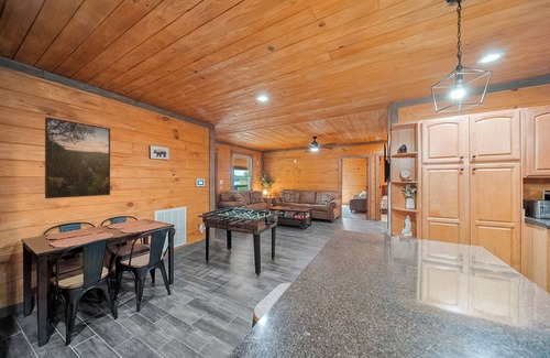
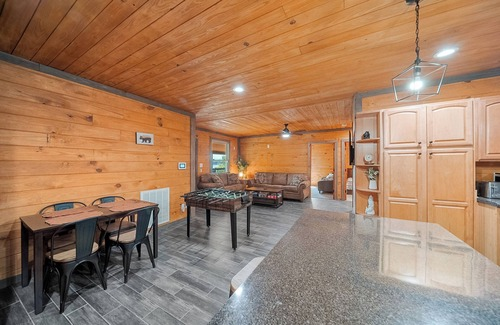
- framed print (80, 160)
